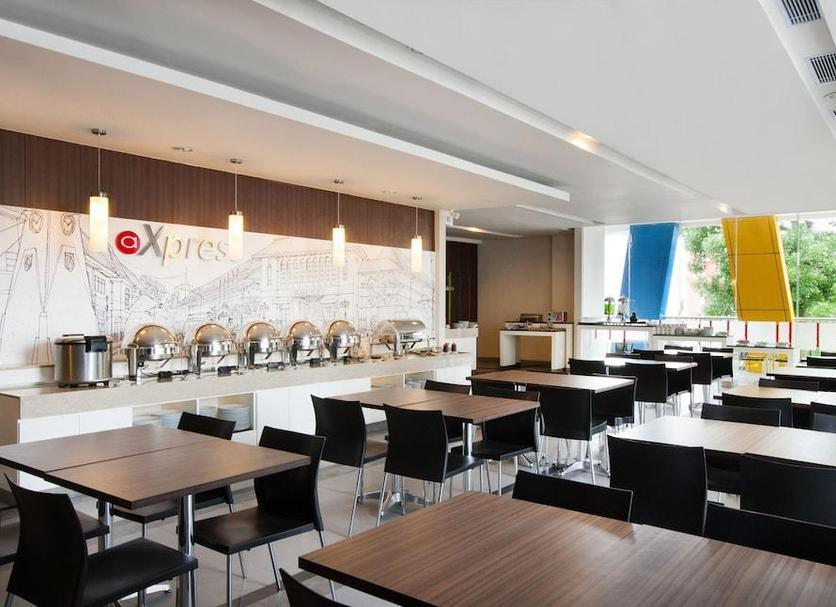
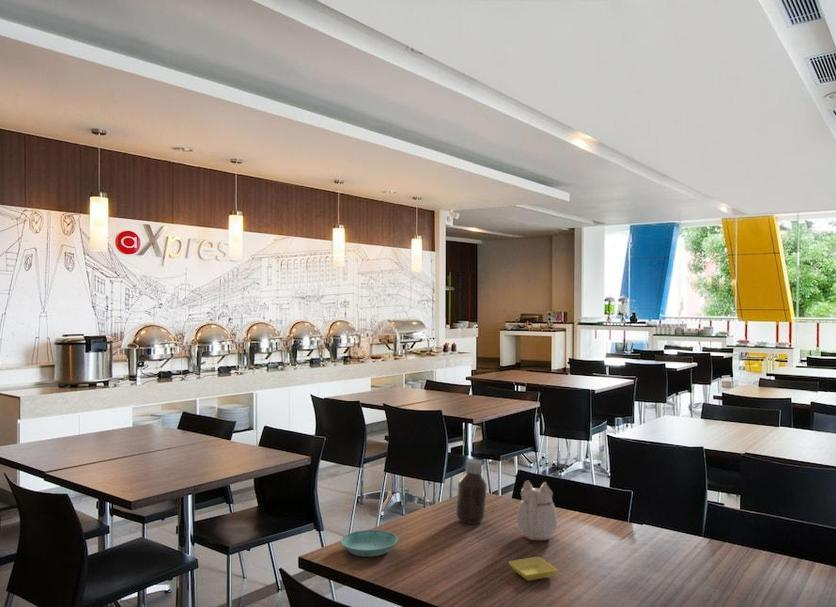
+ saucer (532, 569)
+ saucer (369, 544)
+ teapot (536, 509)
+ bottle (471, 490)
